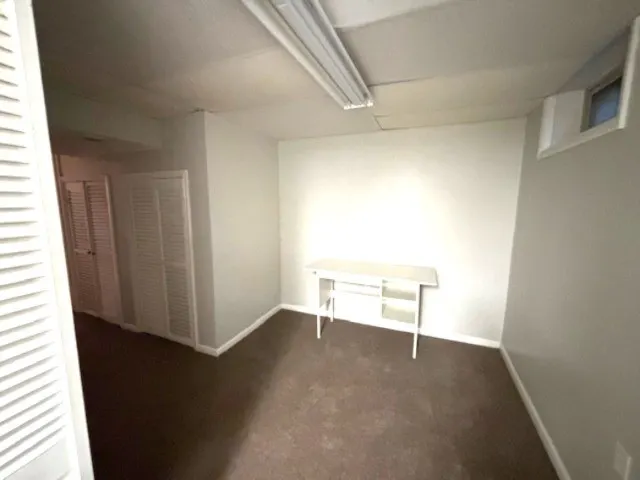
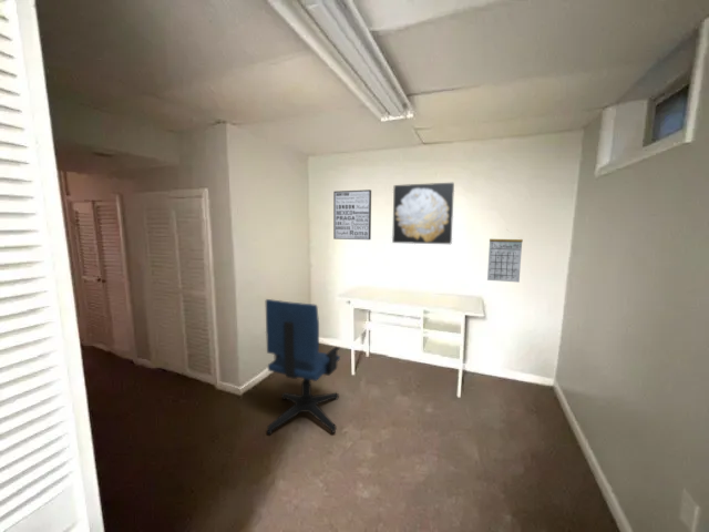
+ wall art (351, 215)
+ office chair (306, 357)
+ calendar (504, 255)
+ wall art (422, 214)
